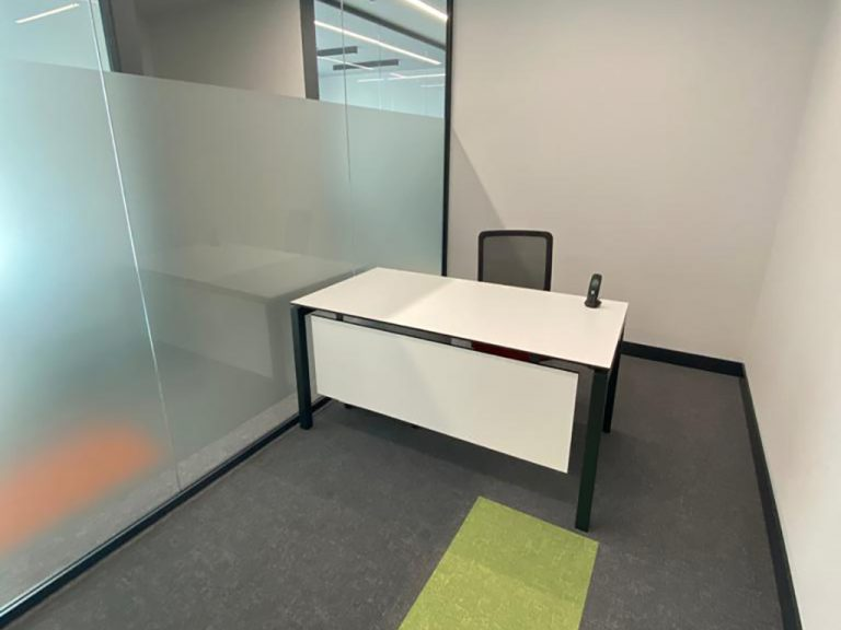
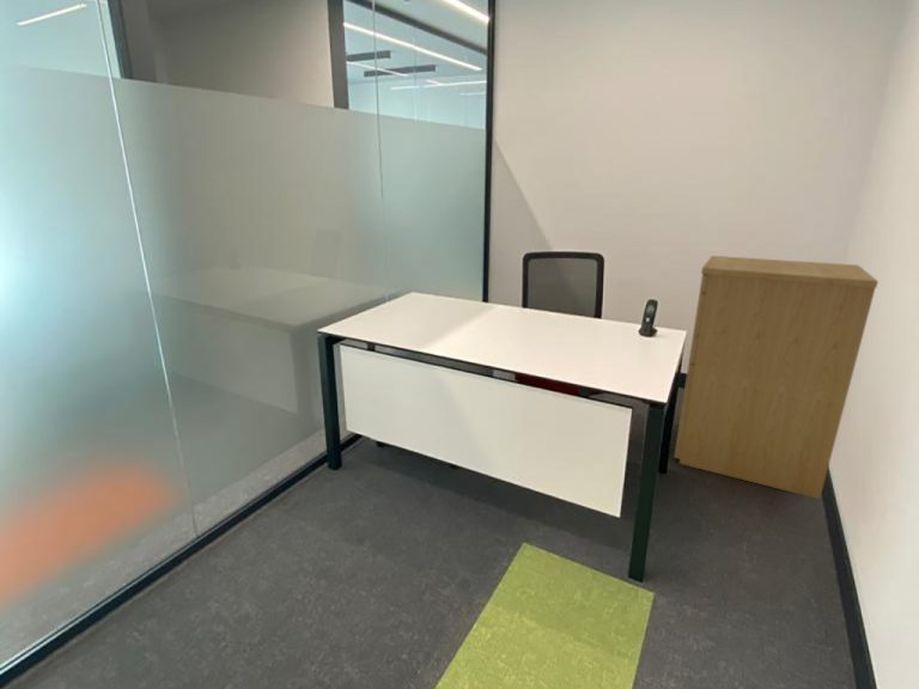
+ filing cabinet (761, 367)
